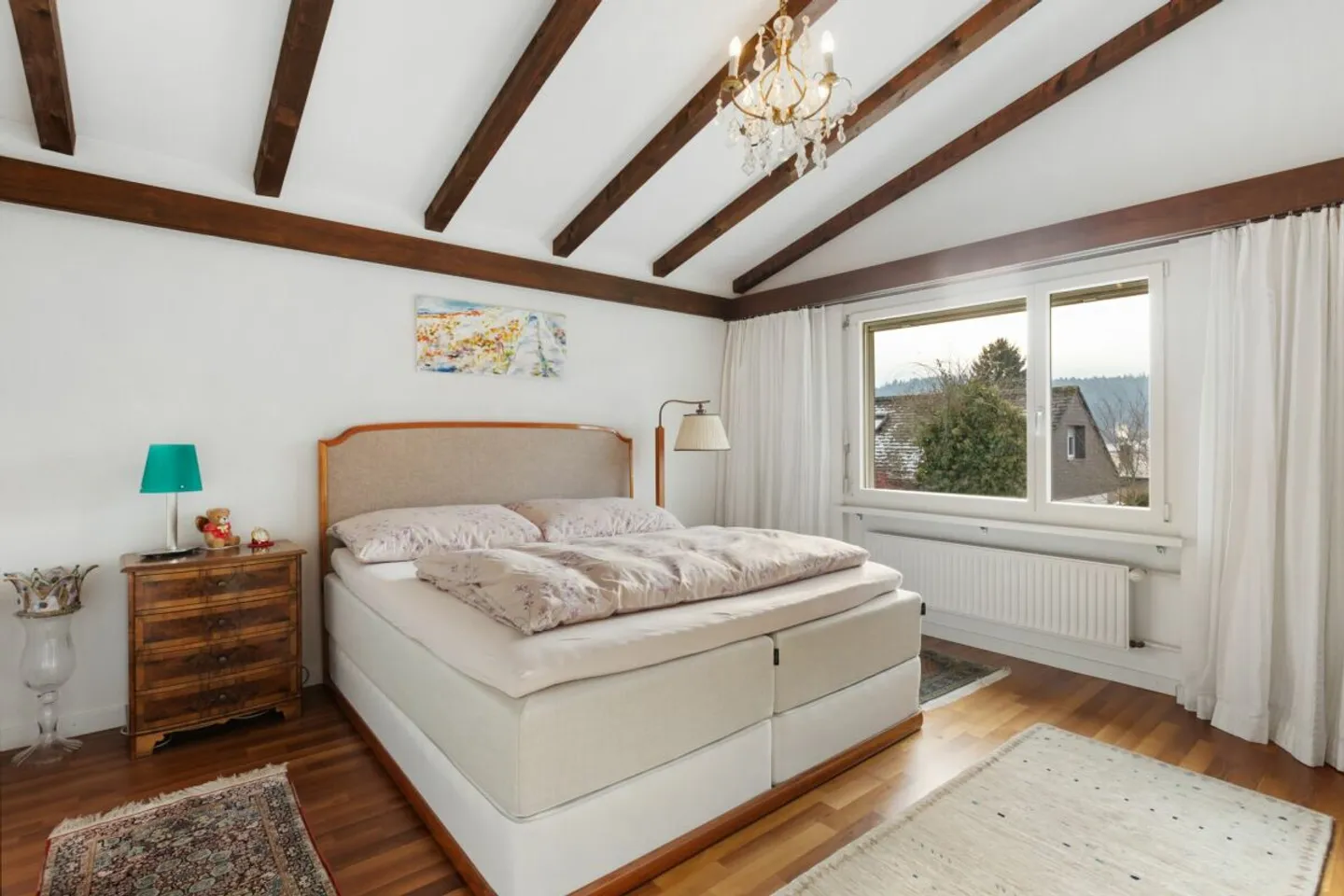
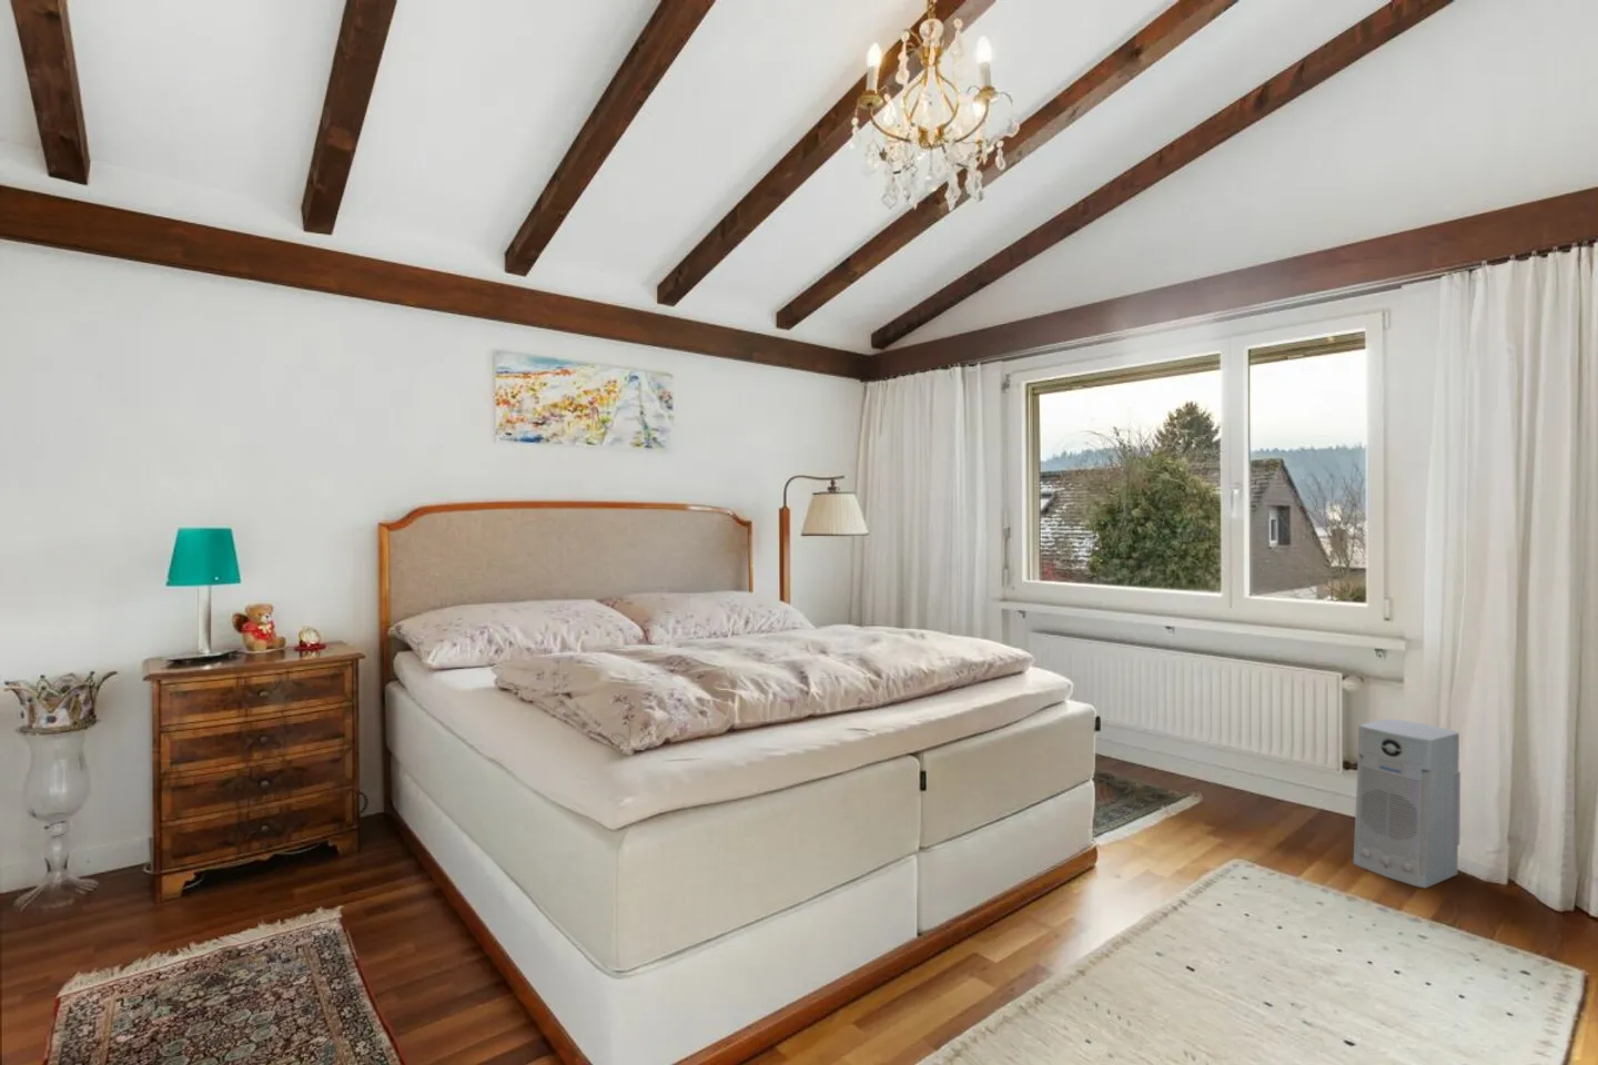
+ air purifier (1407, 798)
